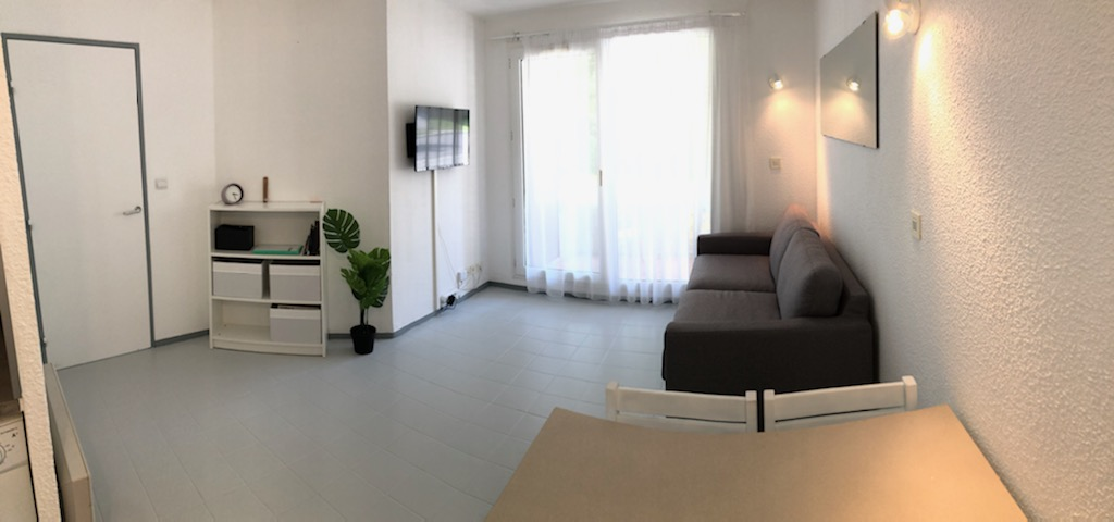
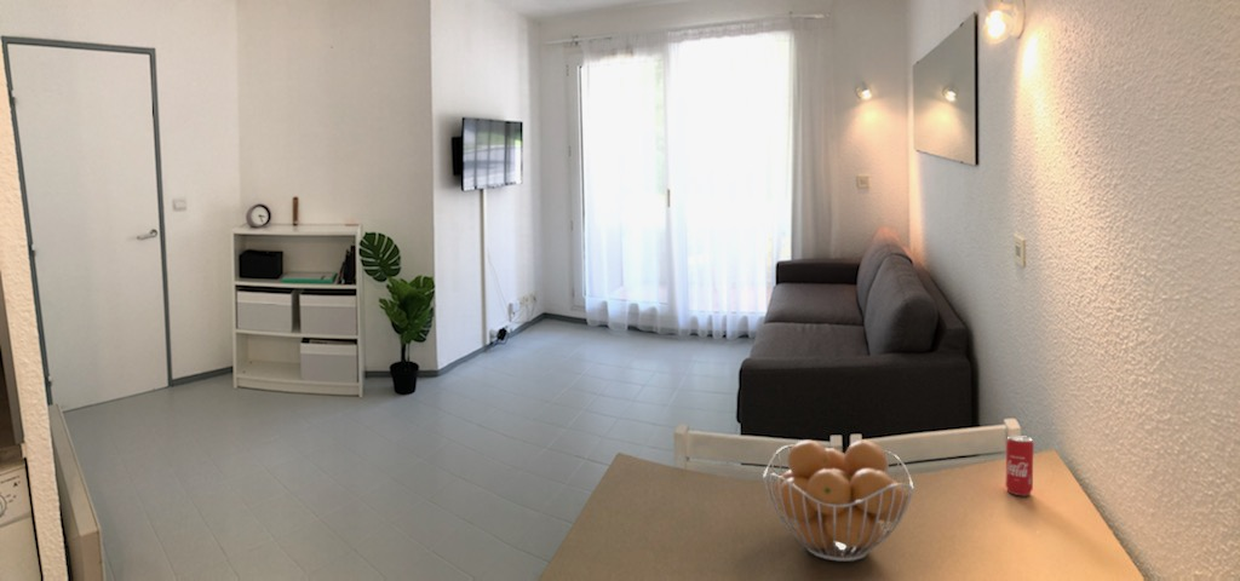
+ beverage can (1018, 465)
+ fruit basket (836, 495)
